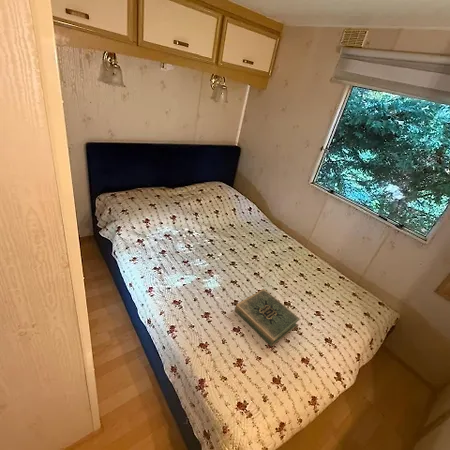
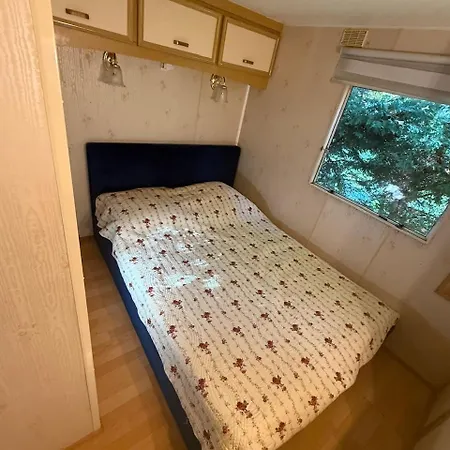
- hardback book (267, 314)
